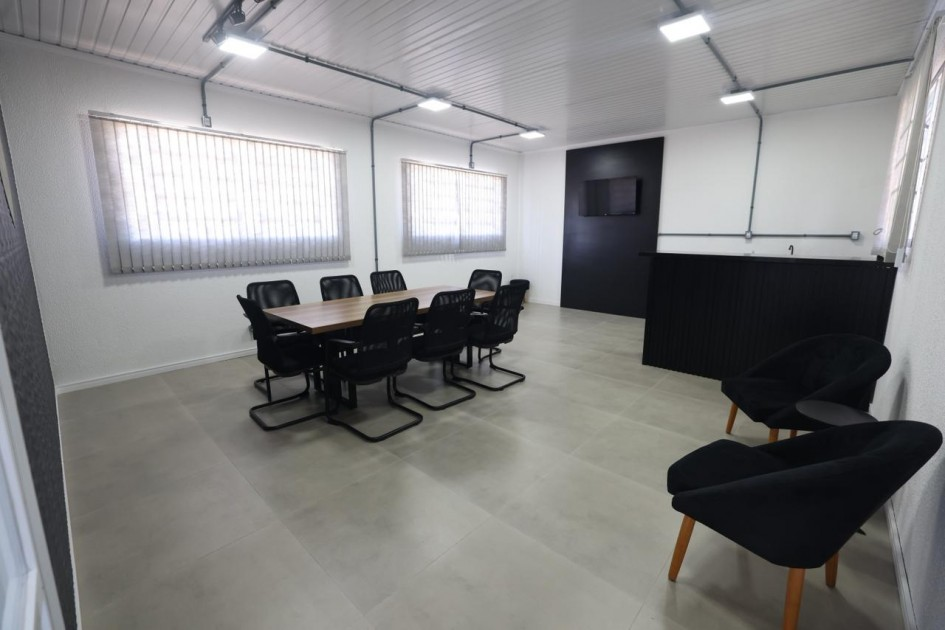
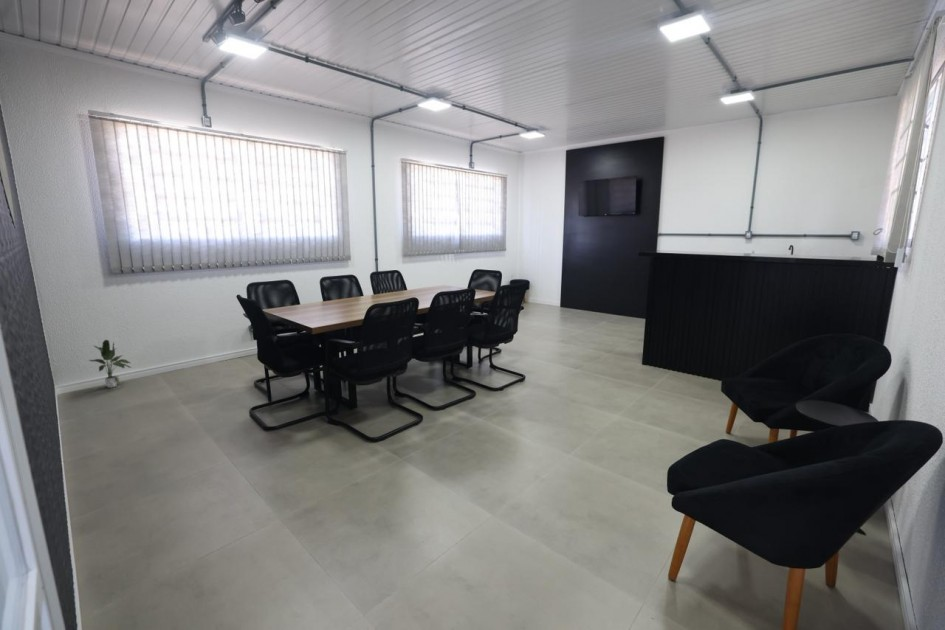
+ potted plant (110, 364)
